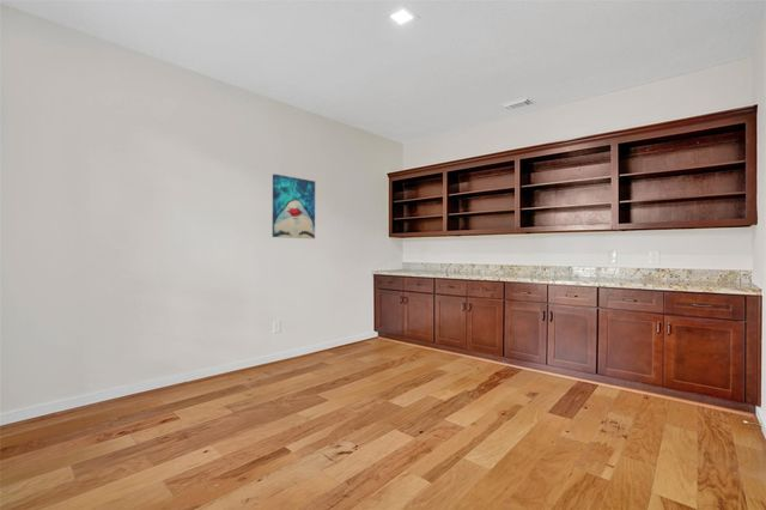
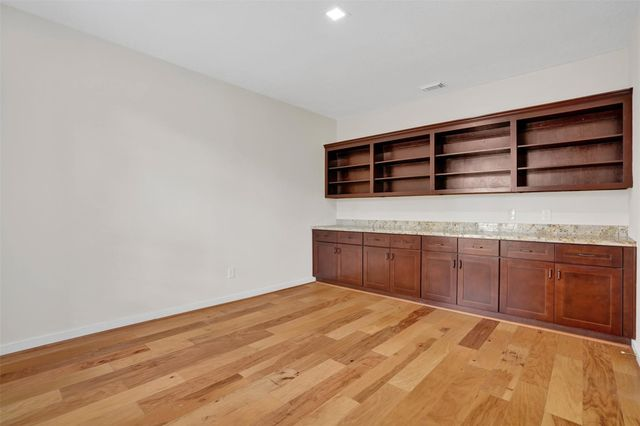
- wall art (294, 207)
